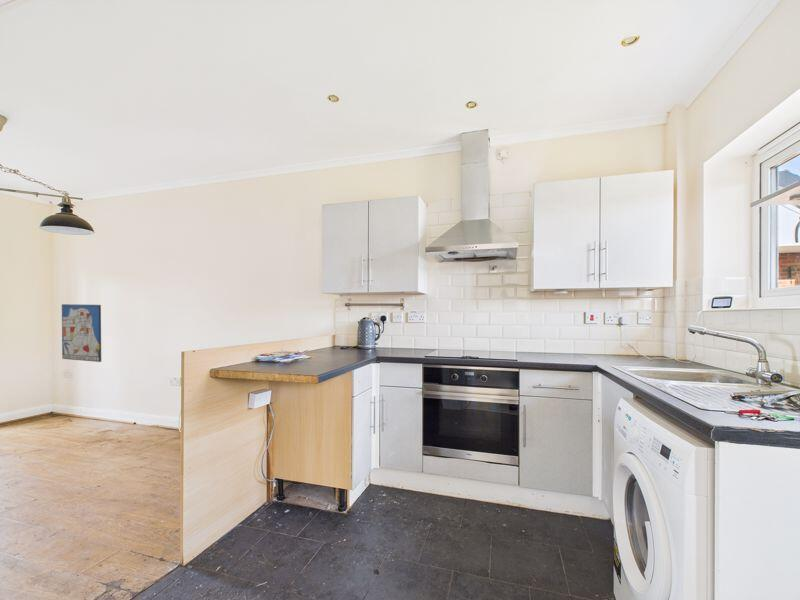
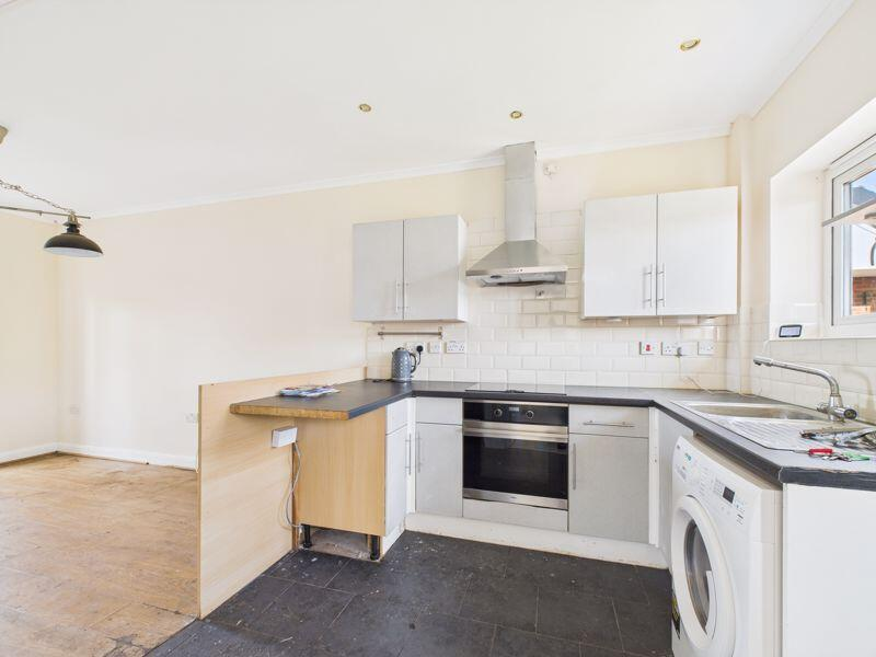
- wall art (81, 332)
